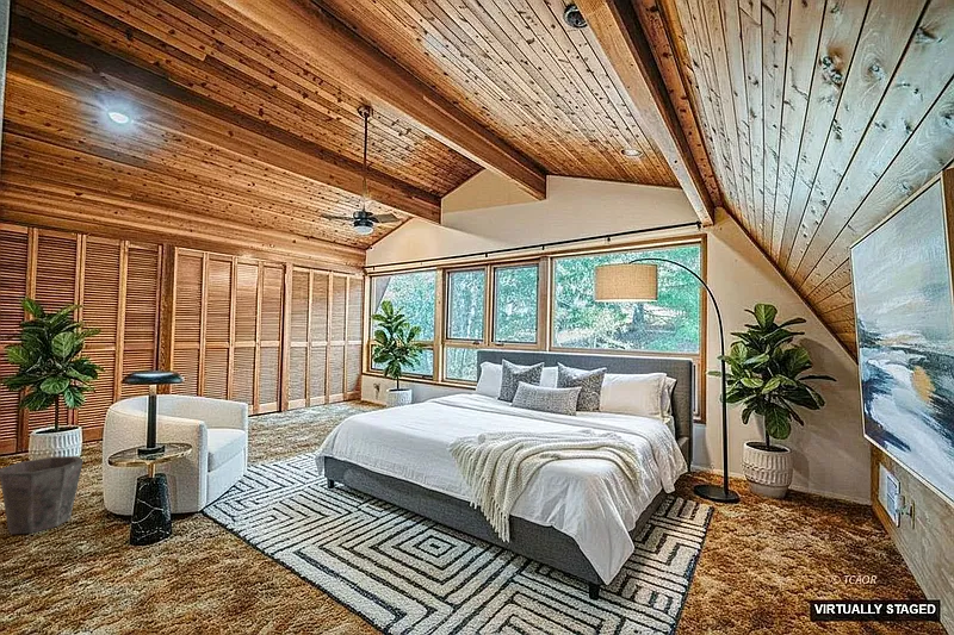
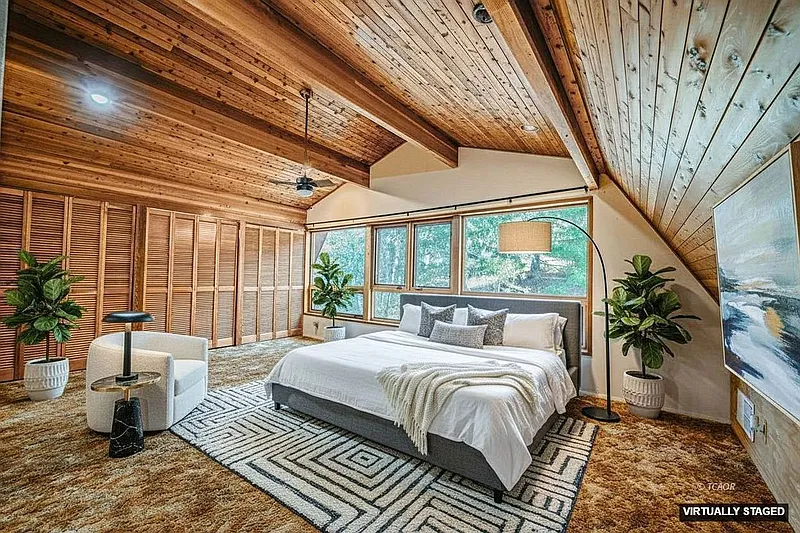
- waste bin (41, 493)
